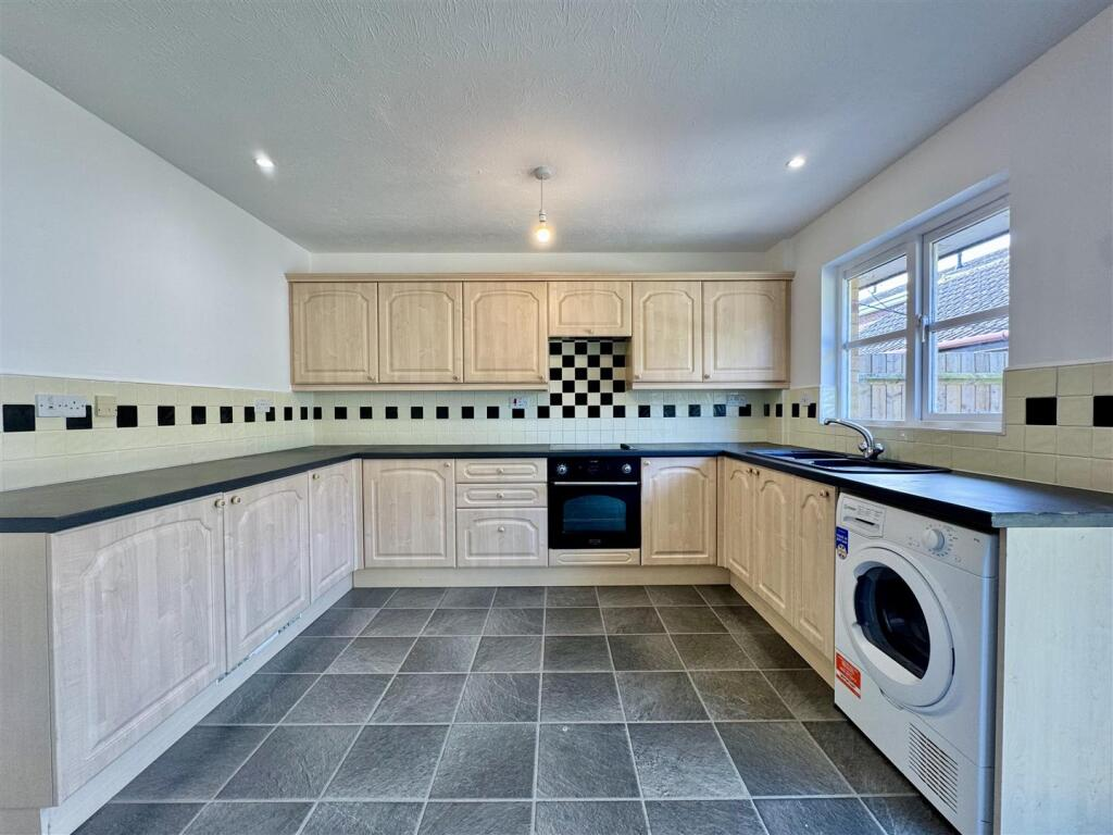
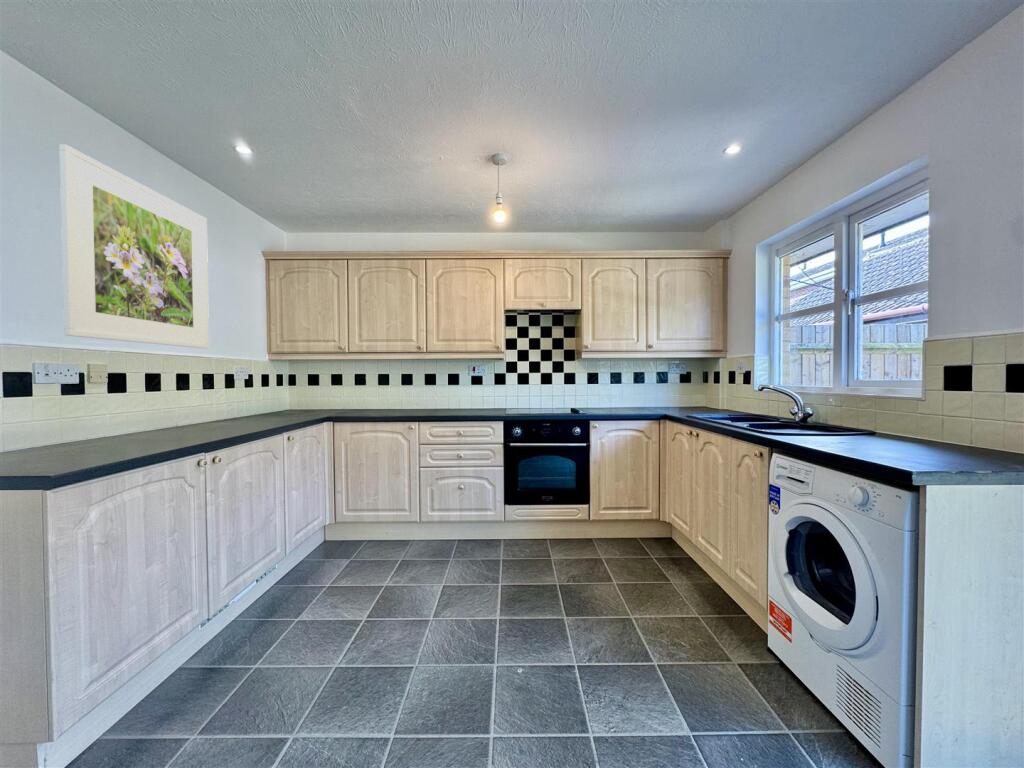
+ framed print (148, 266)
